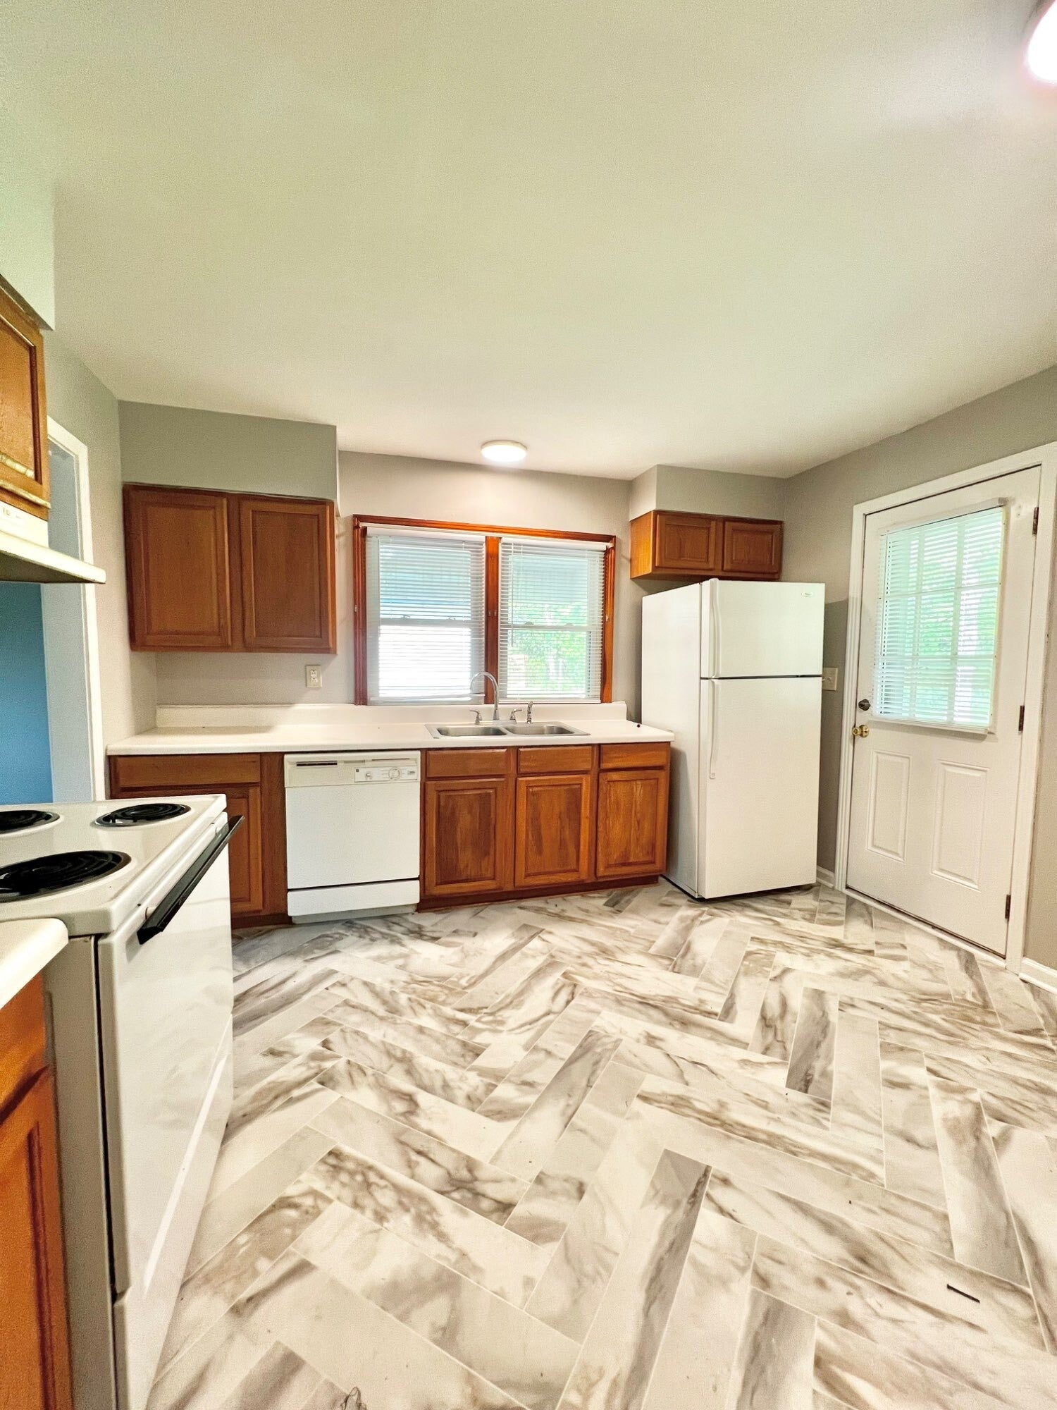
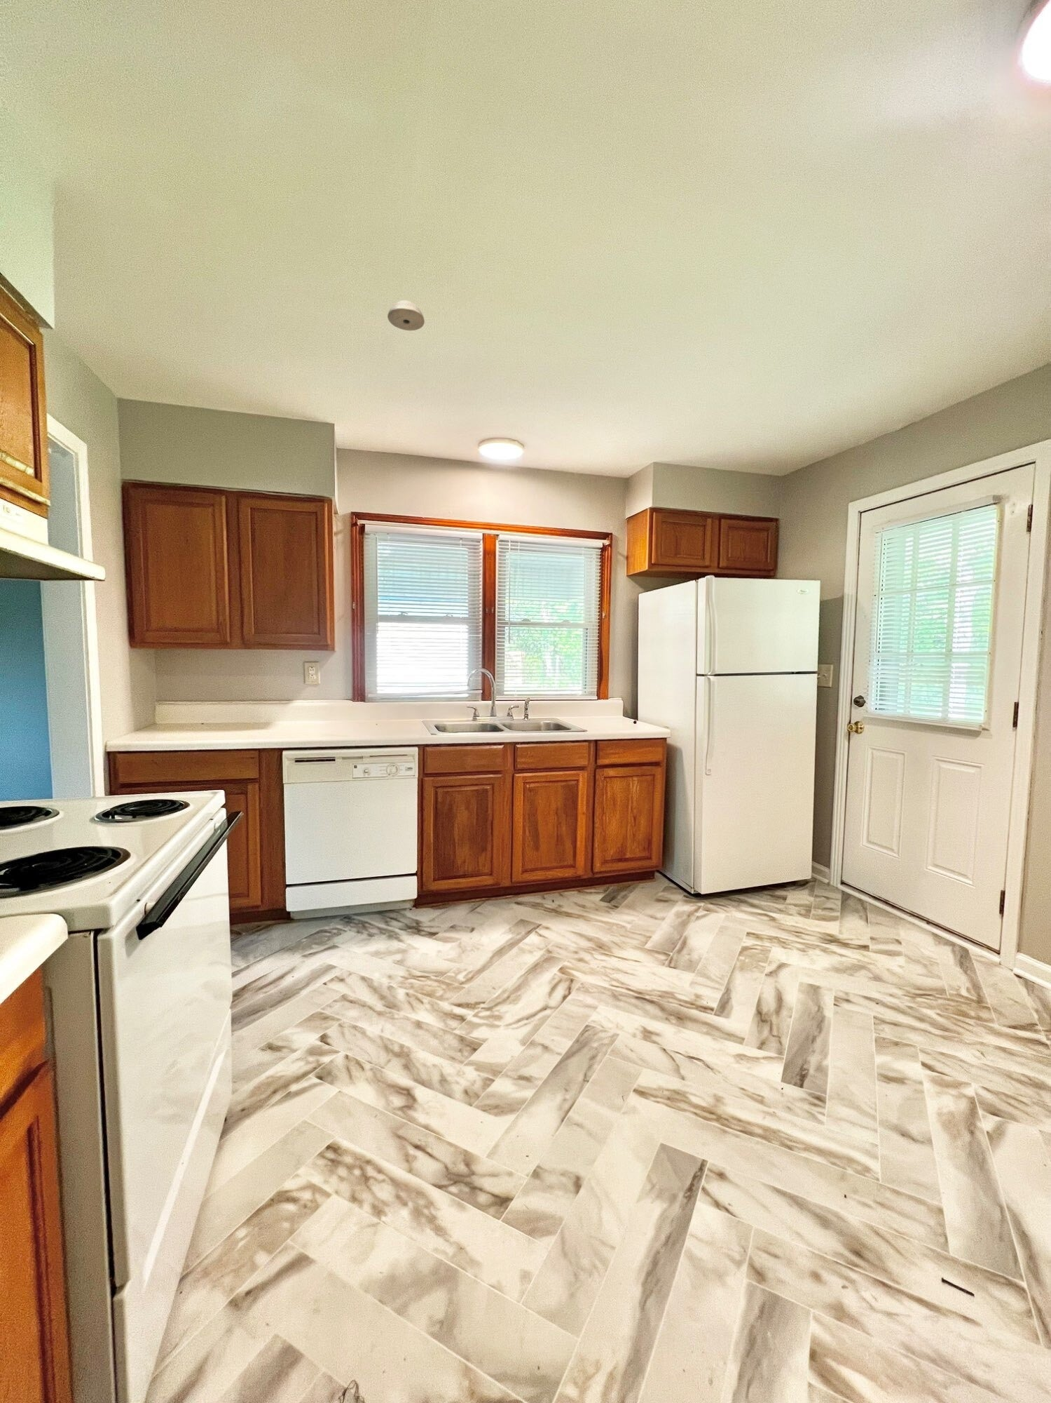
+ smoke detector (405, 313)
